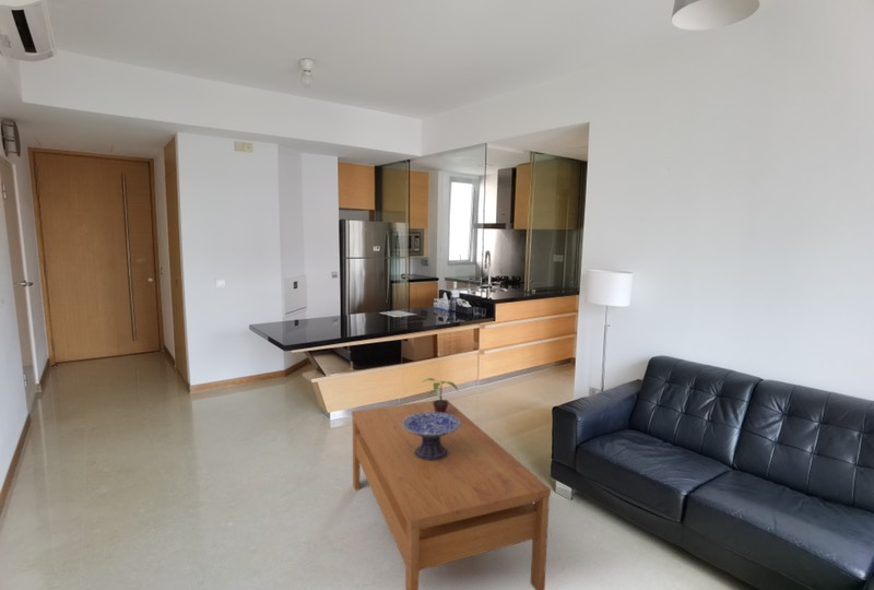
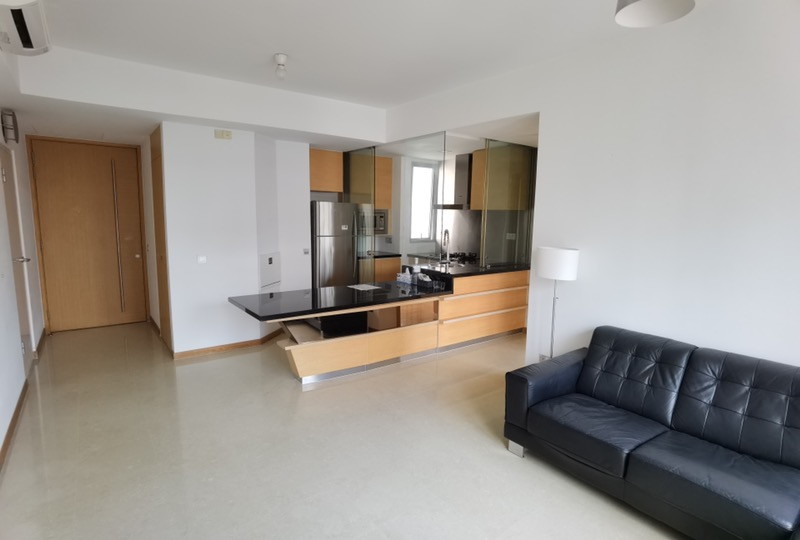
- decorative bowl (430, 436)
- potted plant (439, 397)
- coffee table (433, 486)
